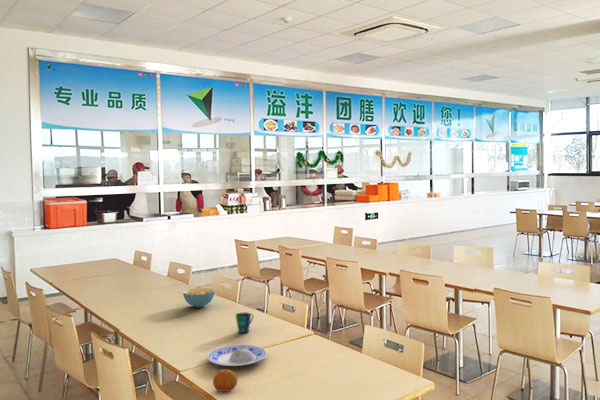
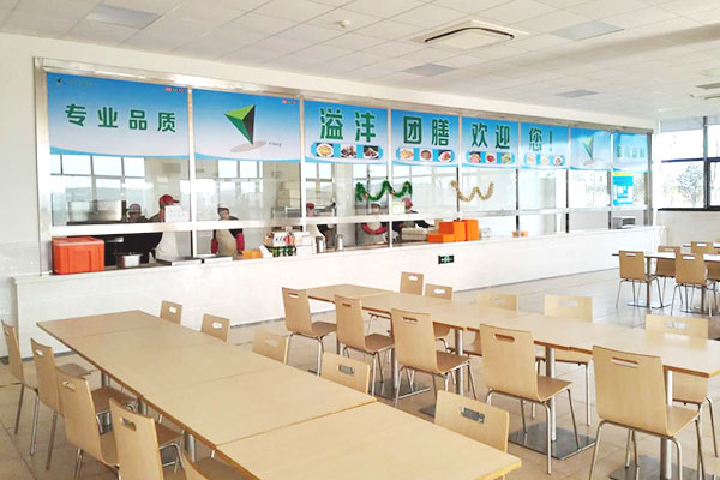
- cereal bowl (199, 298)
- cup (245, 322)
- plate (237, 354)
- fruit (225, 380)
